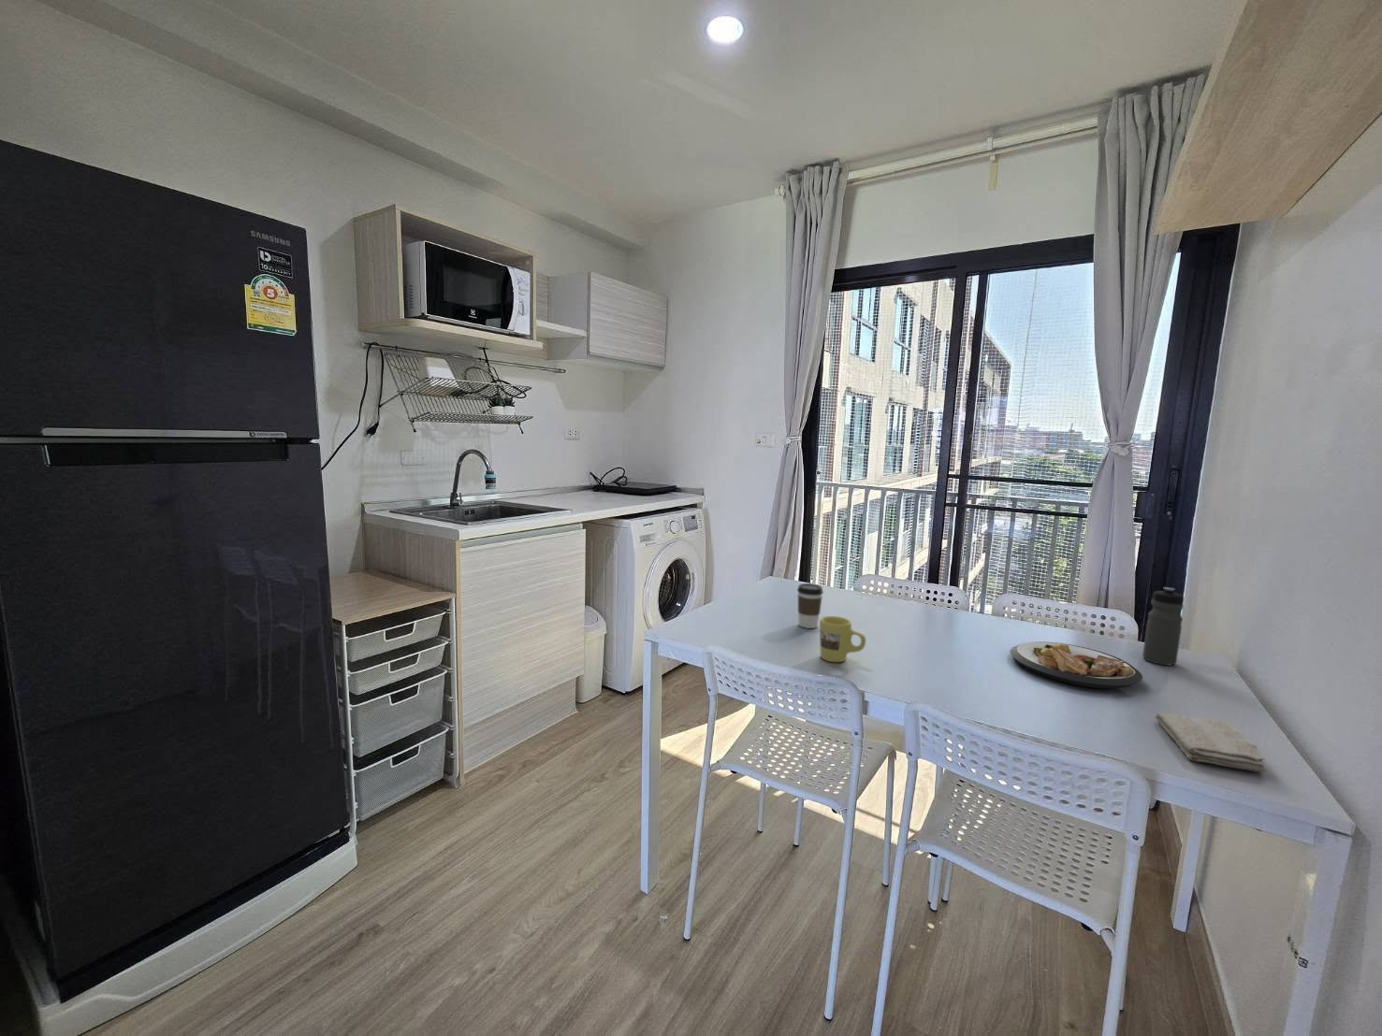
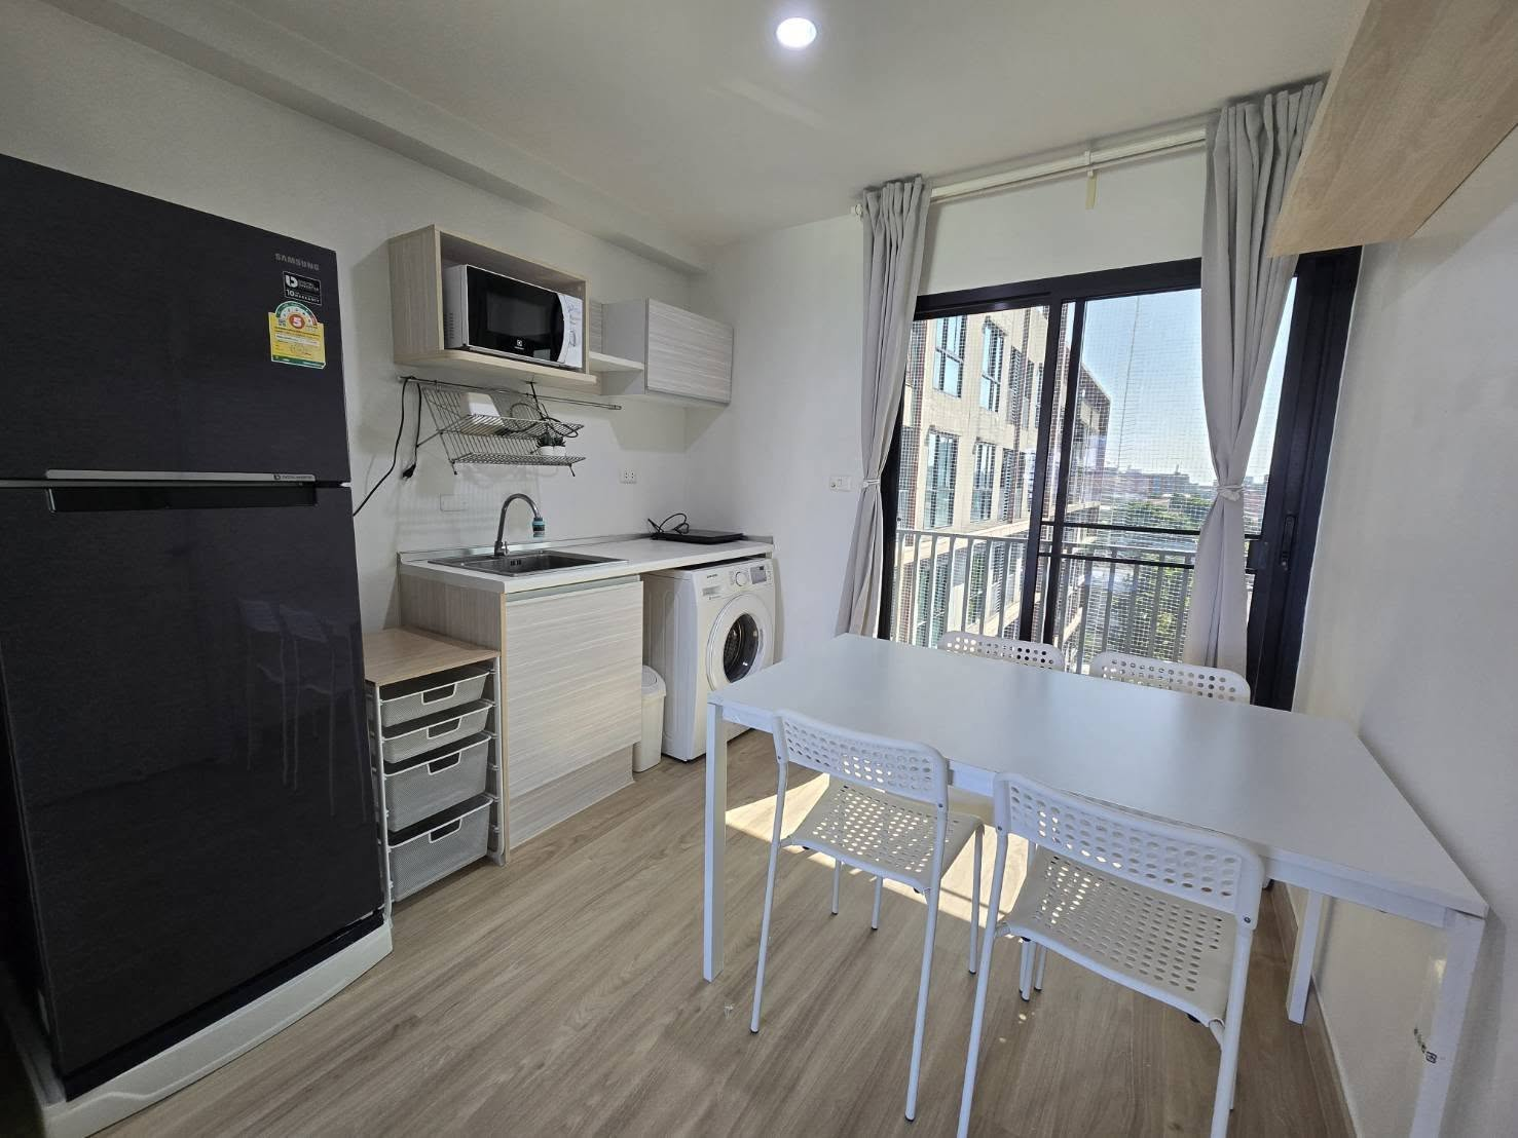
- coffee cup (808, 606)
- plate (1073, 659)
- mug (841, 641)
- water bottle (1164, 624)
- washcloth (1207, 738)
